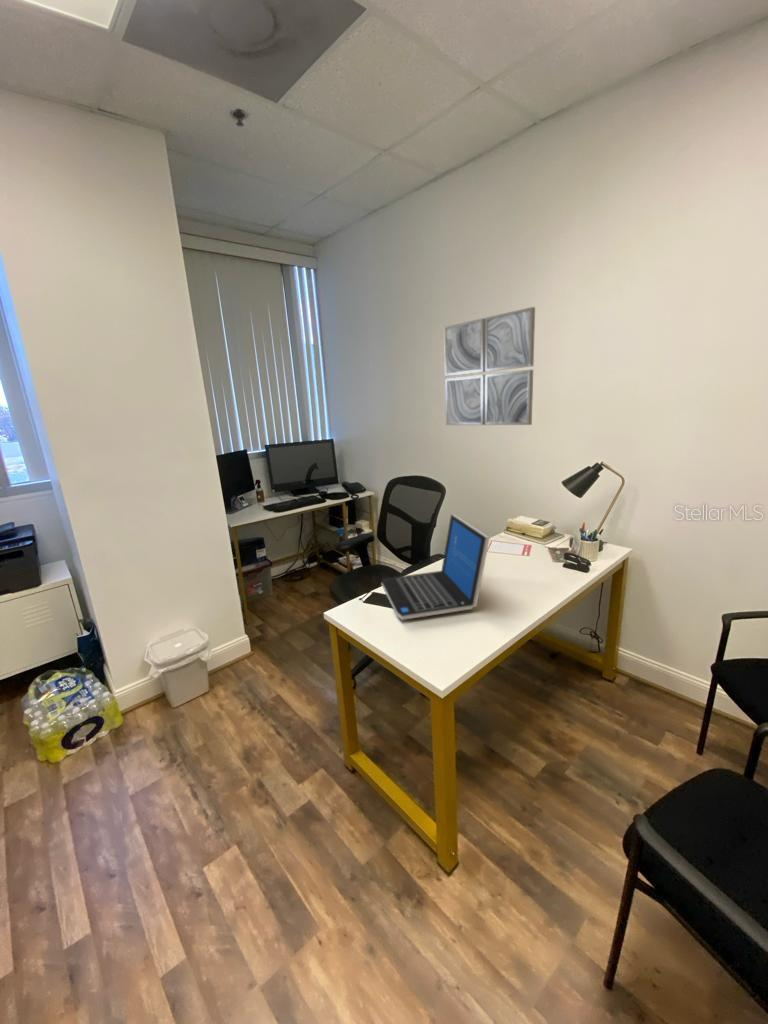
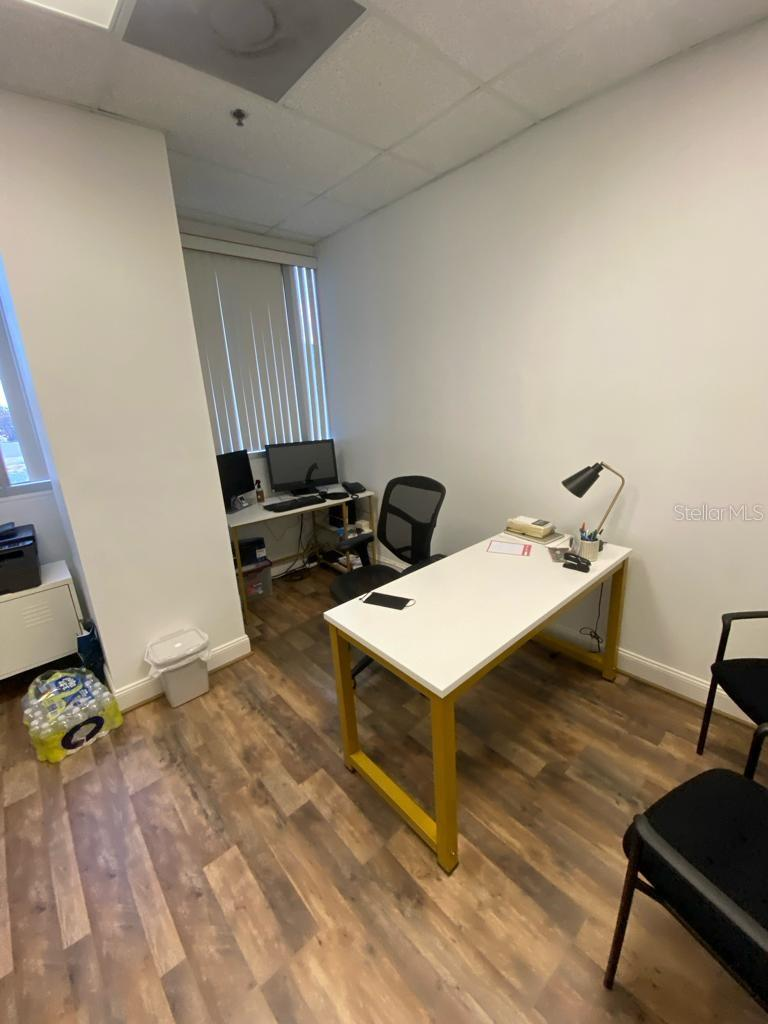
- laptop (429, 572)
- wall art (485, 374)
